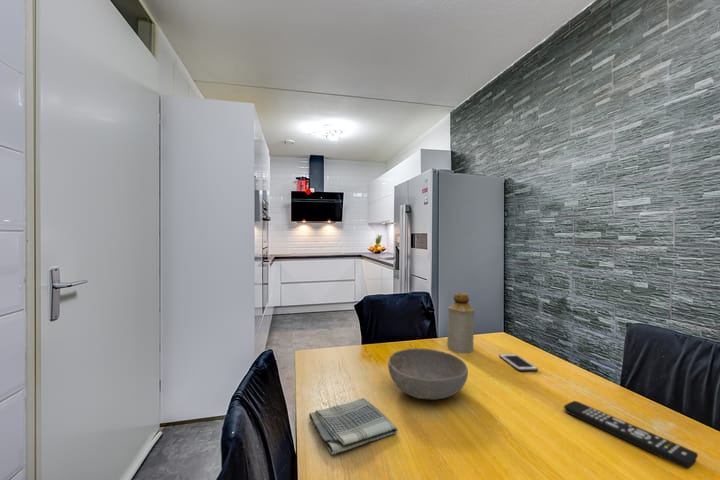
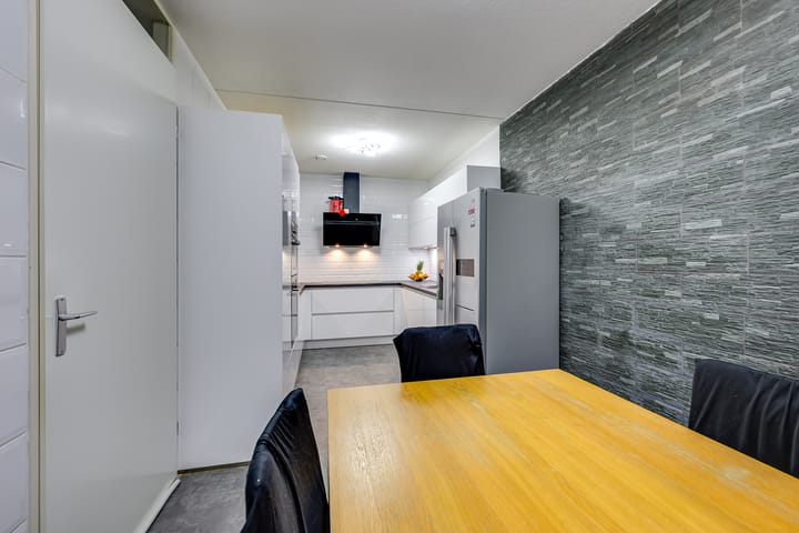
- remote control (622, 430)
- dish towel (350, 420)
- bowl (427, 376)
- bottle (460, 321)
- cell phone (517, 362)
